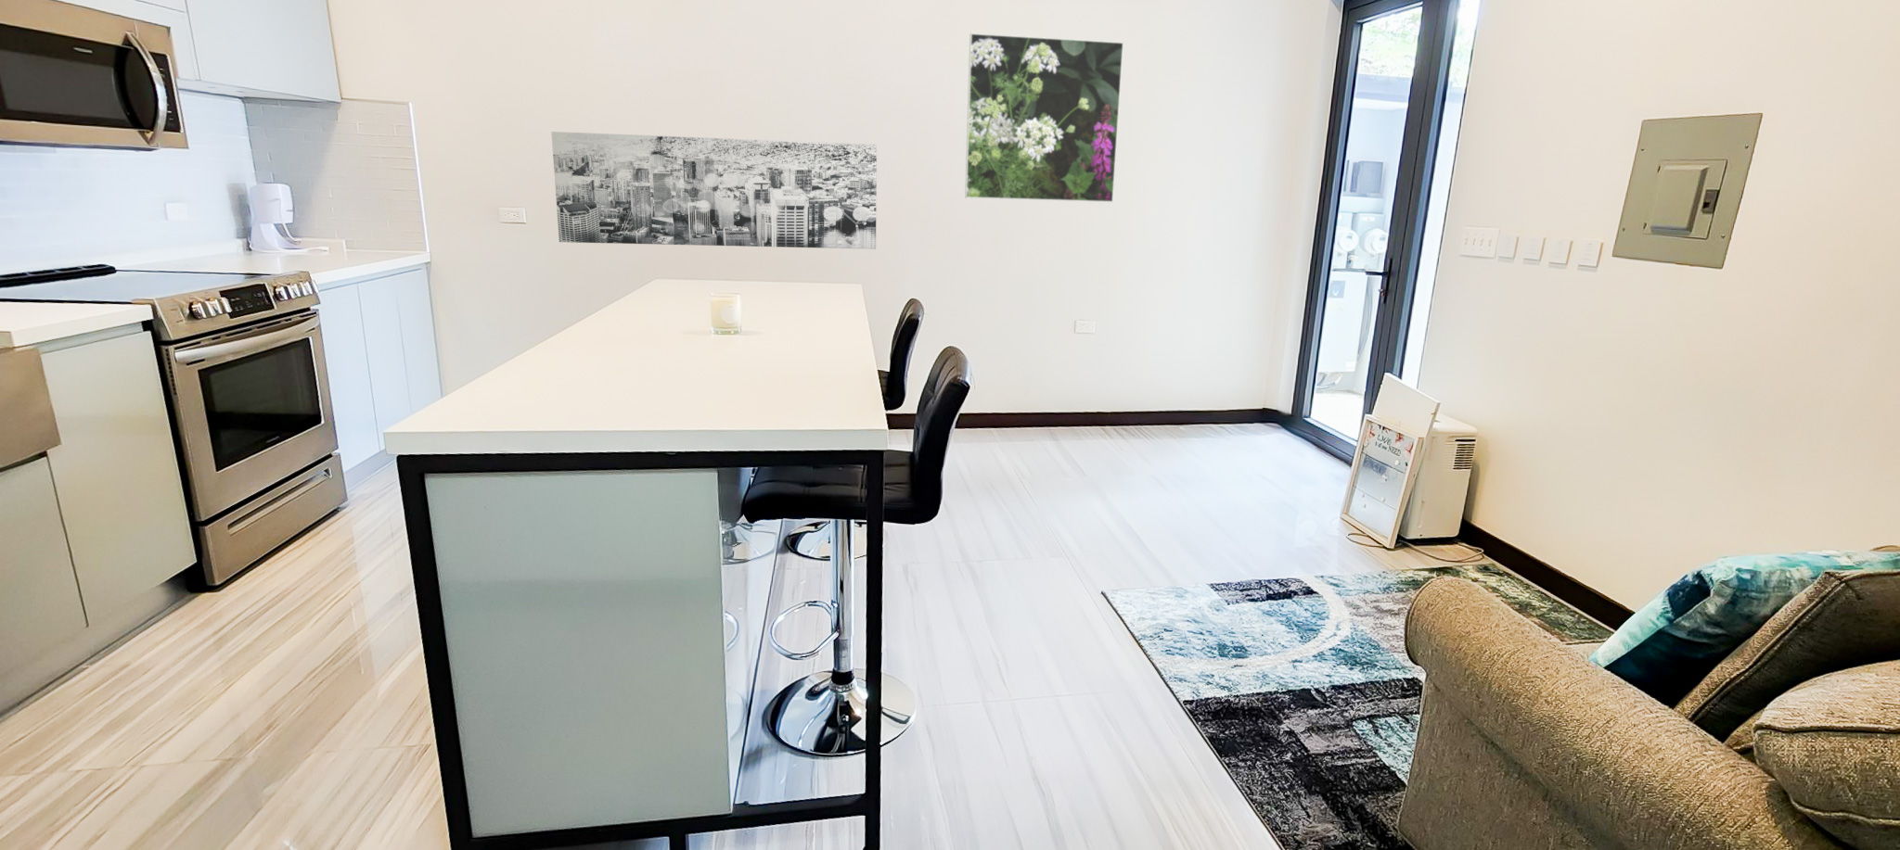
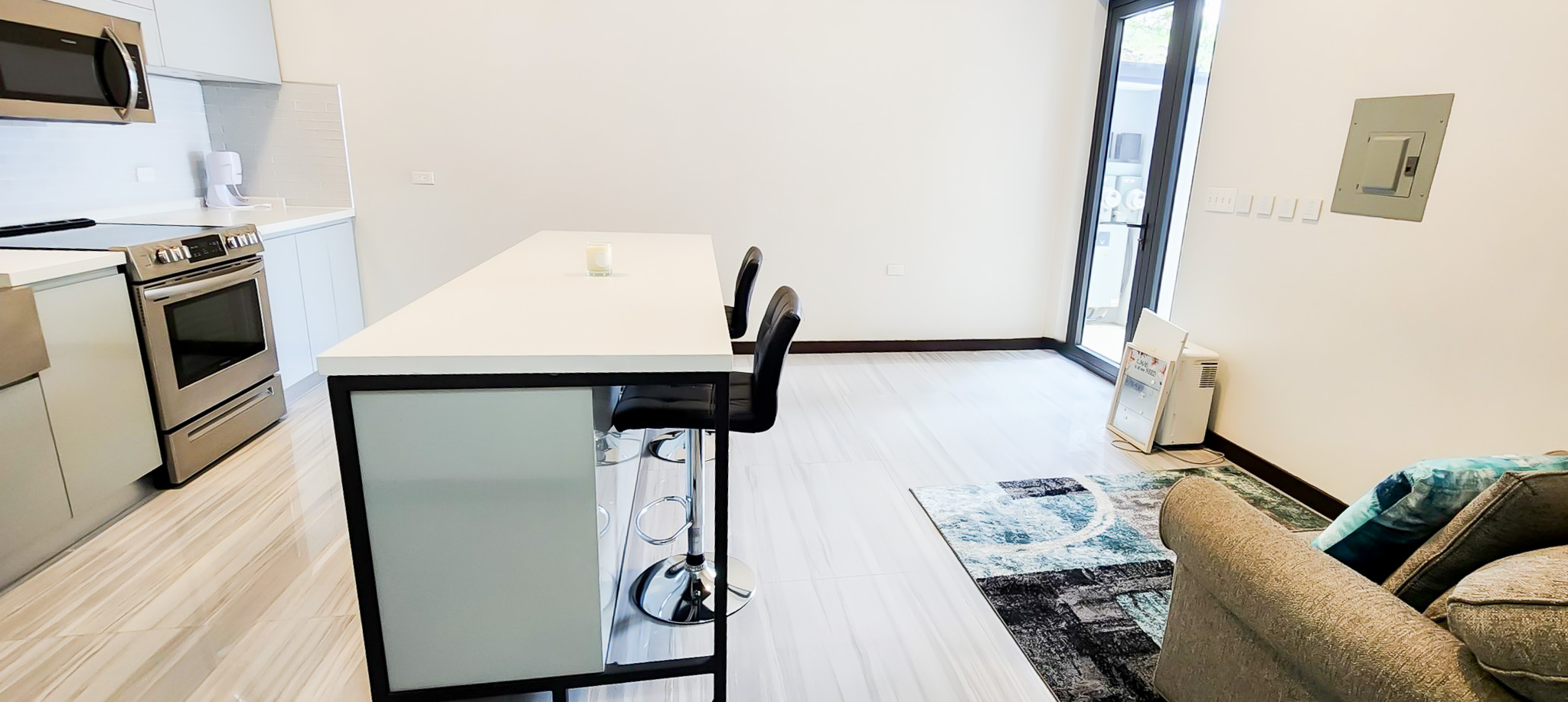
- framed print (1043, 121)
- wall art (720, 191)
